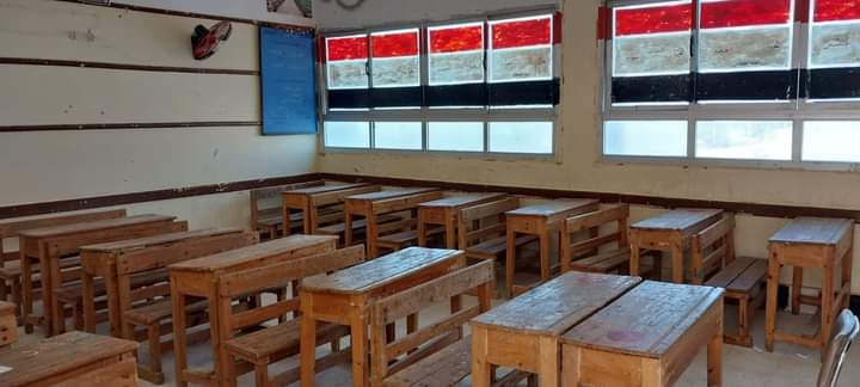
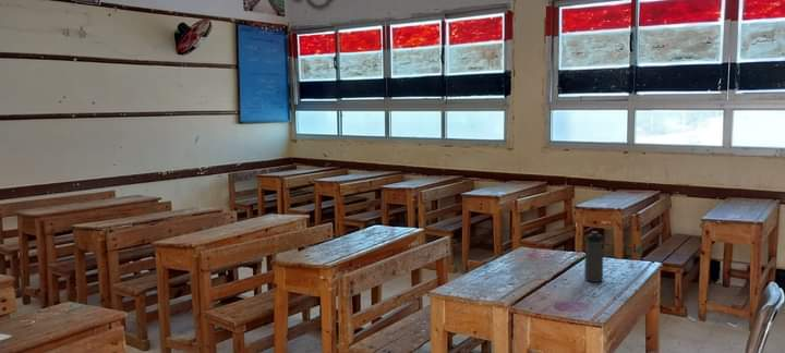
+ water bottle (593, 255)
